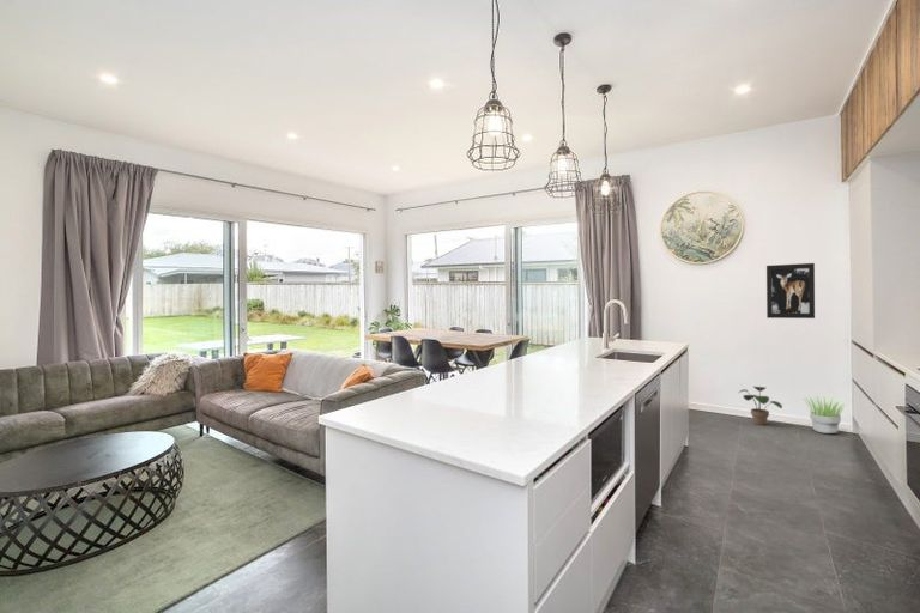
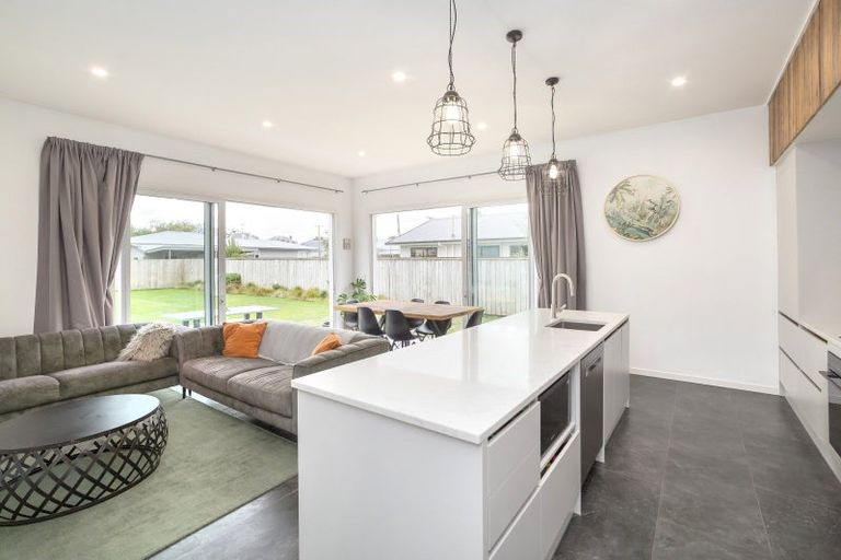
- wall art (789, 291)
- potted plant (824, 414)
- potted plant (759, 405)
